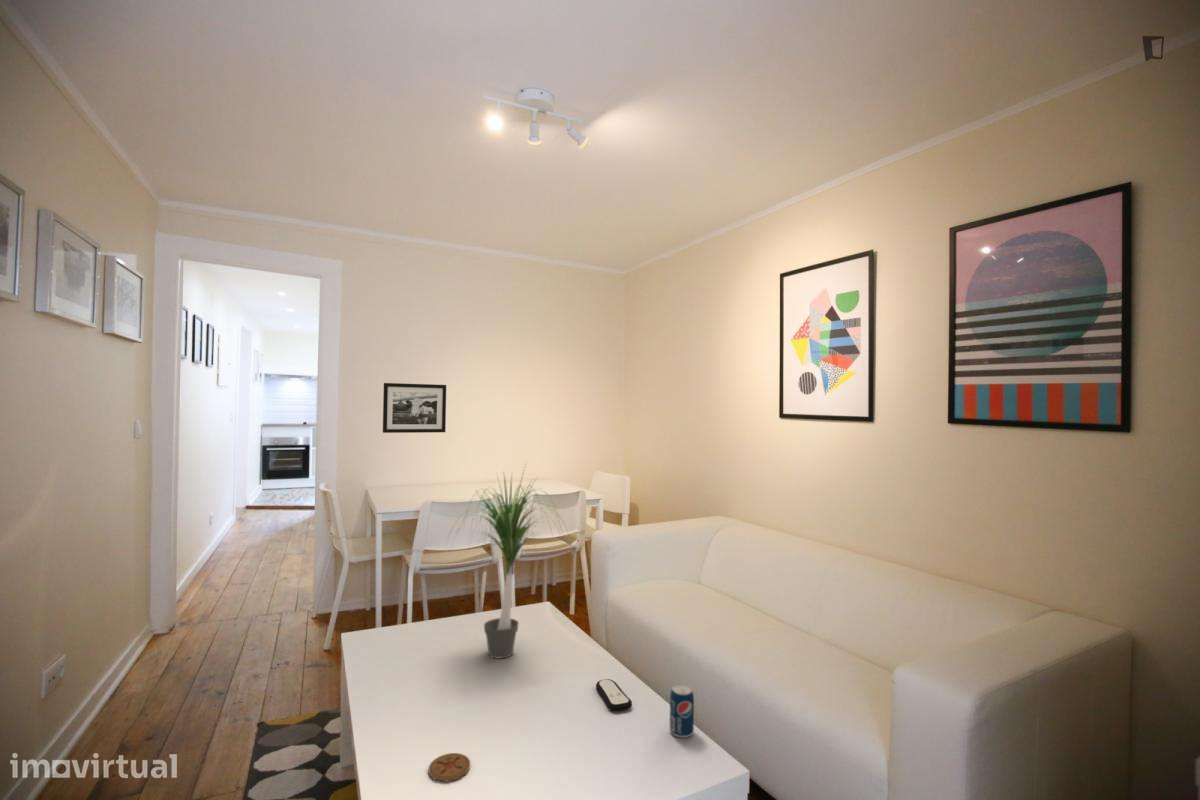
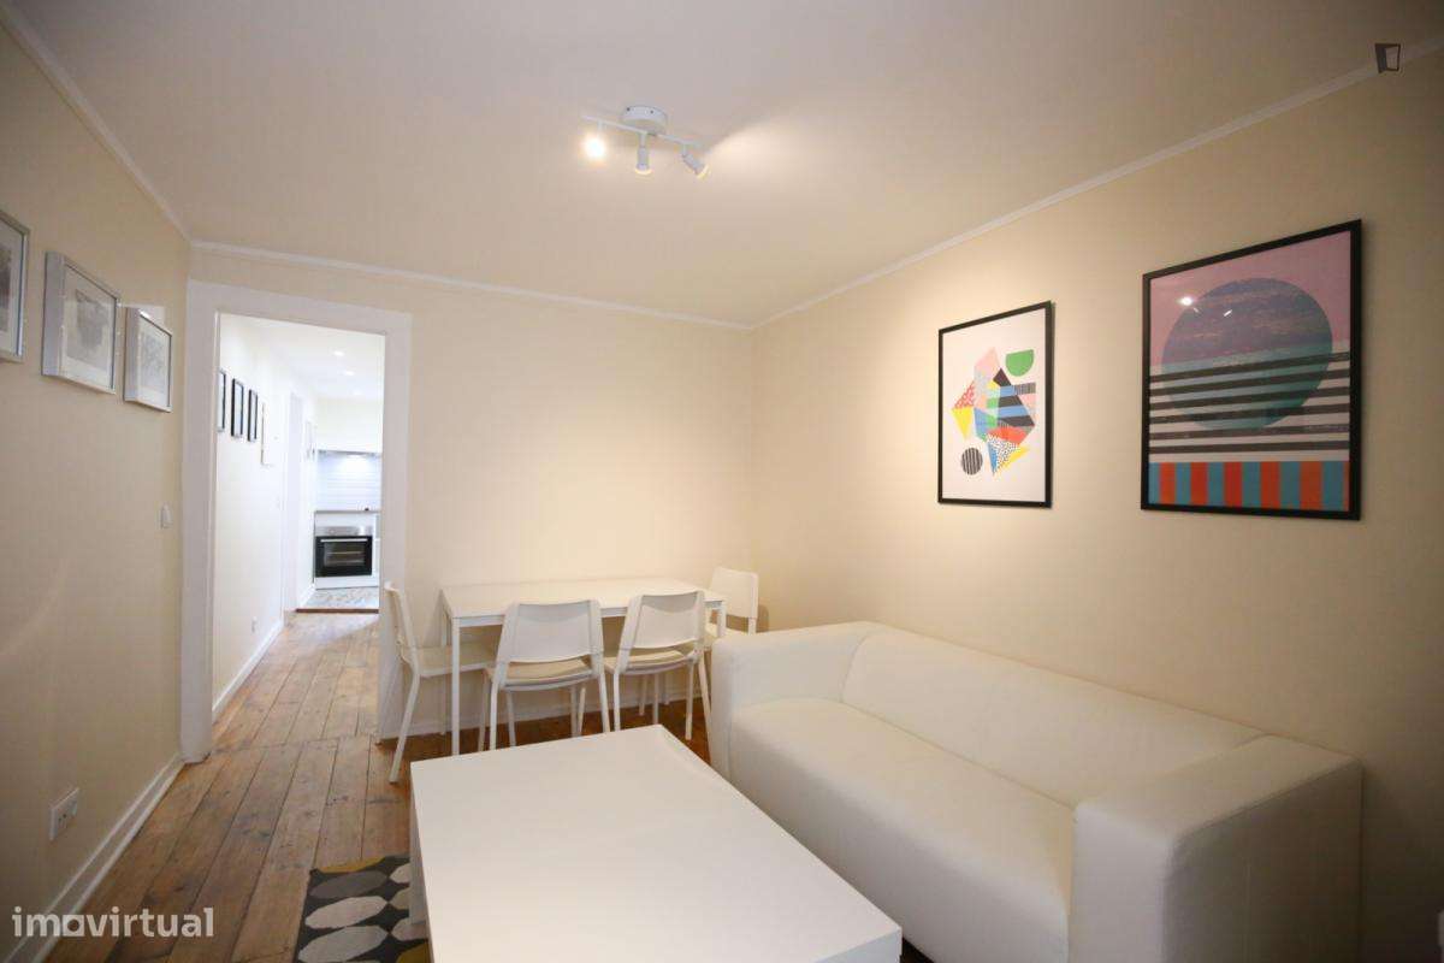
- remote control (612, 694)
- coaster (449, 766)
- picture frame (415, 408)
- potted plant (509, 555)
- beverage can (681, 710)
